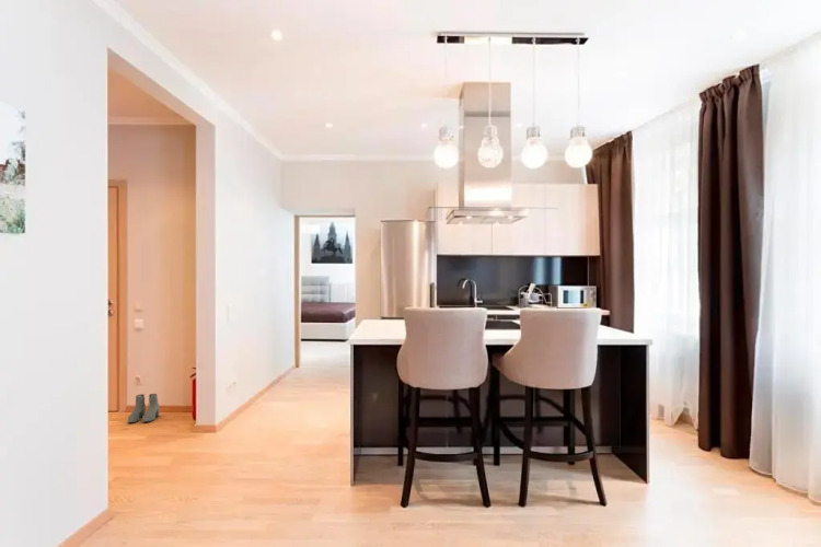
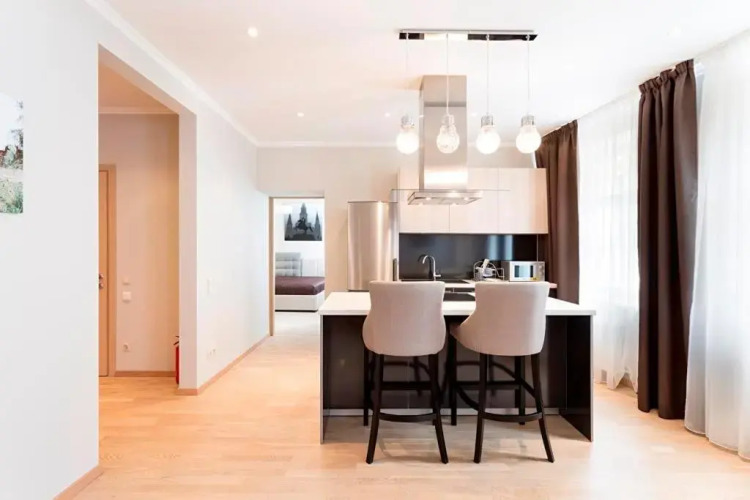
- boots (143, 407)
